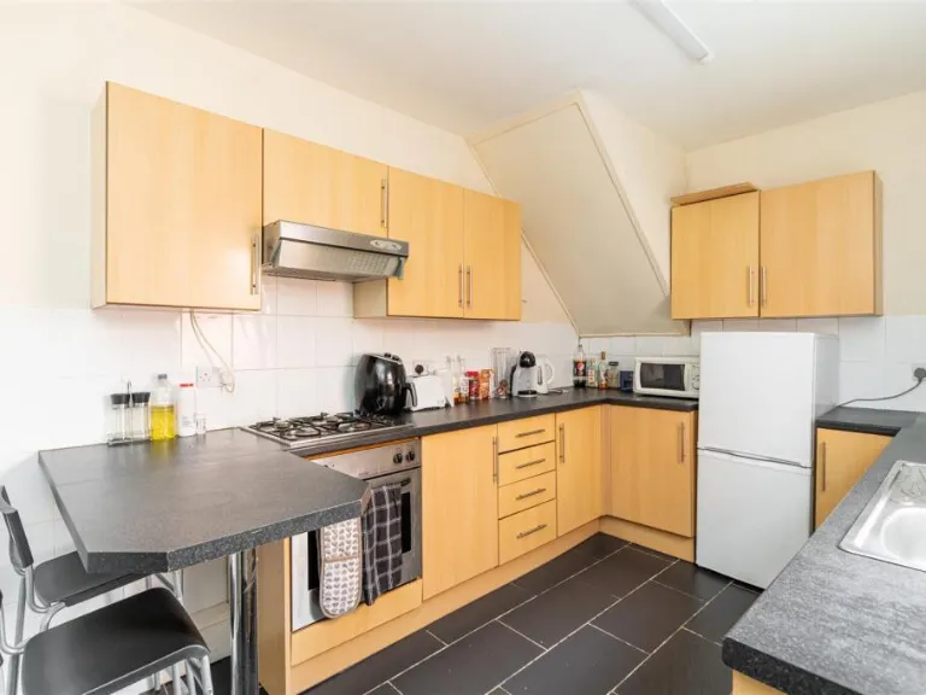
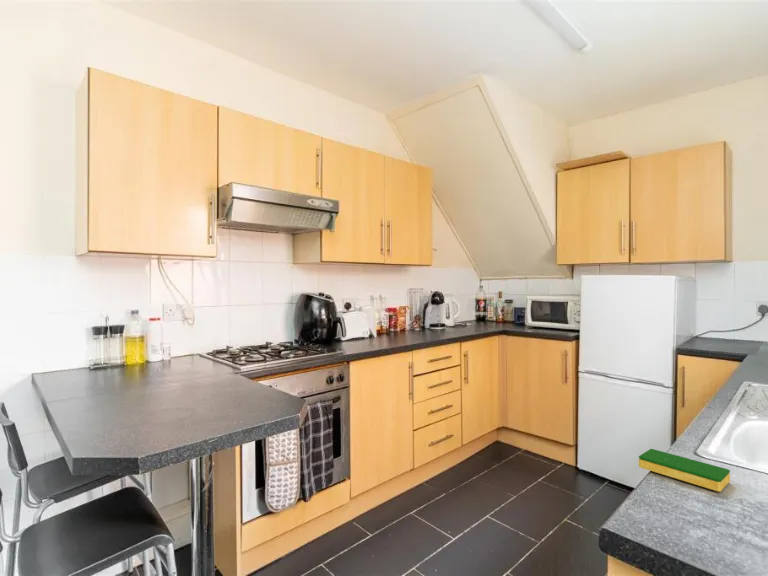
+ dish sponge (682, 468)
